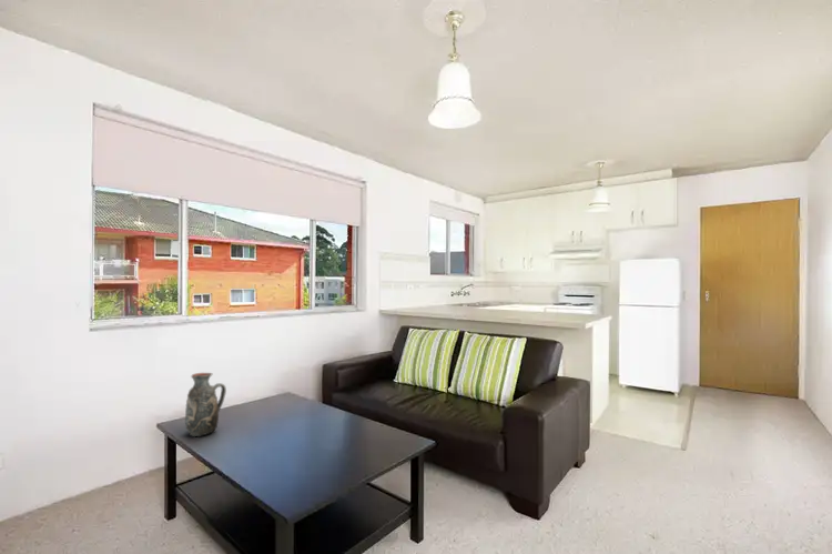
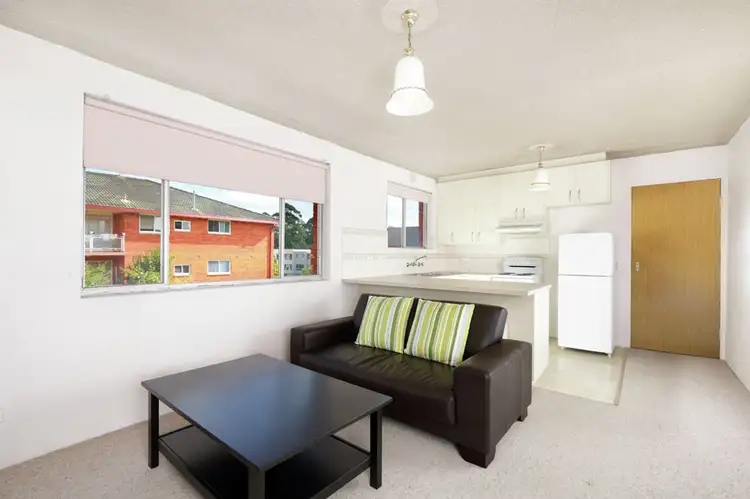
- decorative vase (206, 402)
